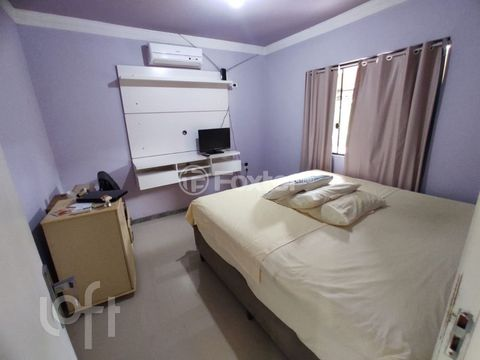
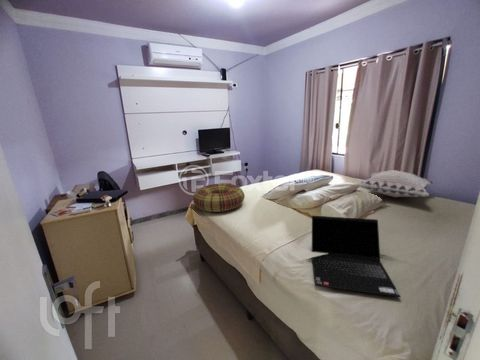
+ decorative pillow (395, 183)
+ cushion (219, 196)
+ laptop computer (349, 250)
